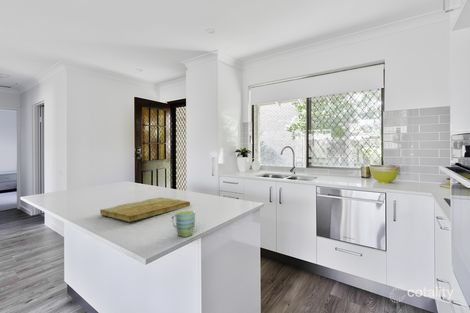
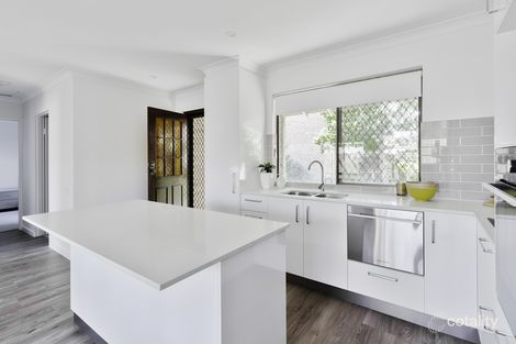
- mug (182, 222)
- cutting board (148, 206)
